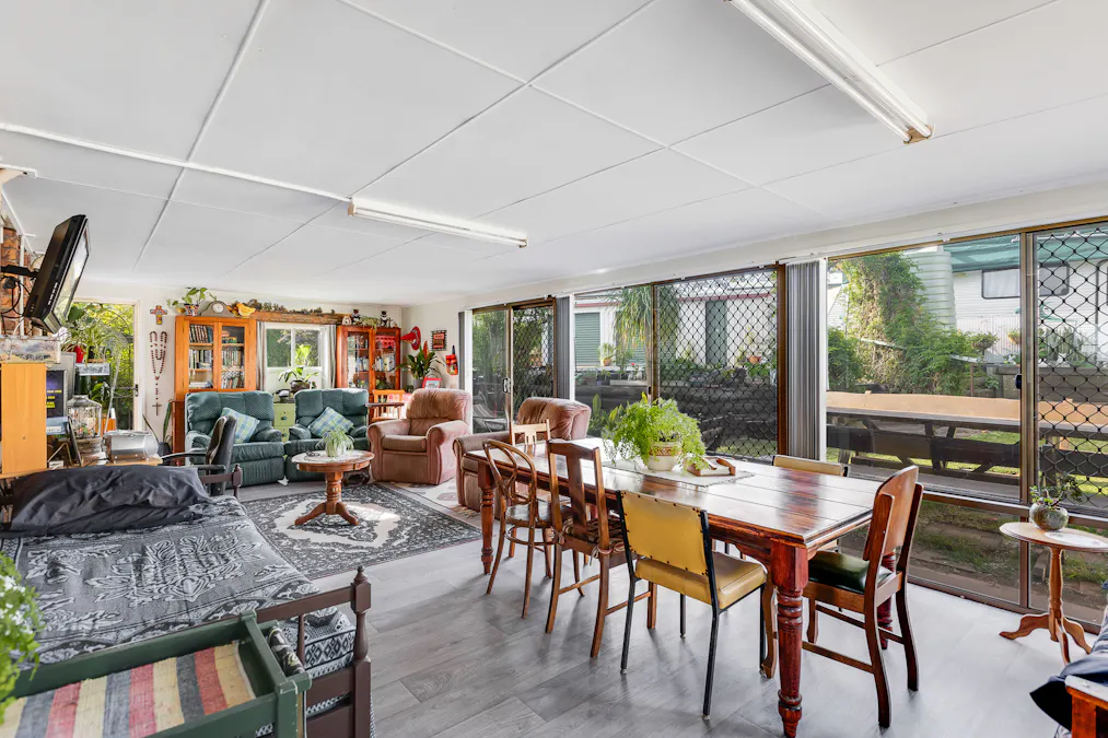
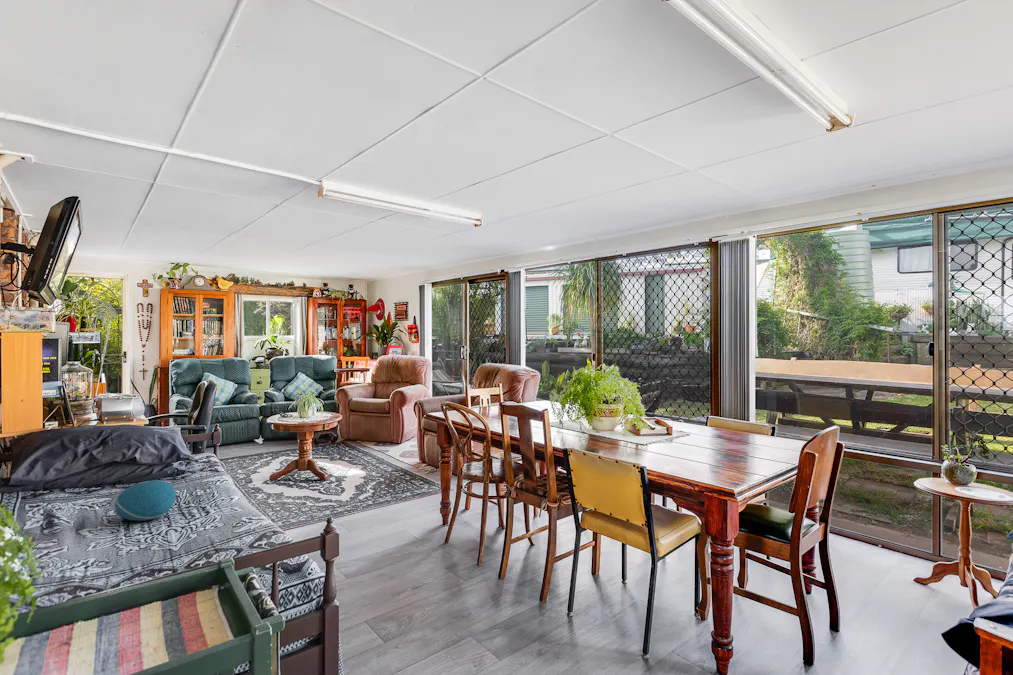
+ cushion (146, 499)
